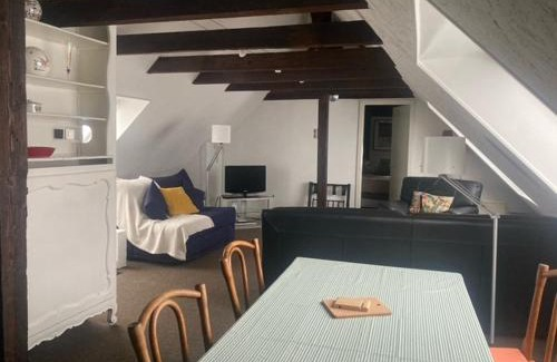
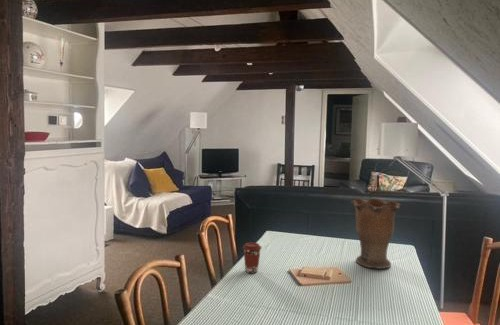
+ coffee cup (251, 257)
+ vase (373, 232)
